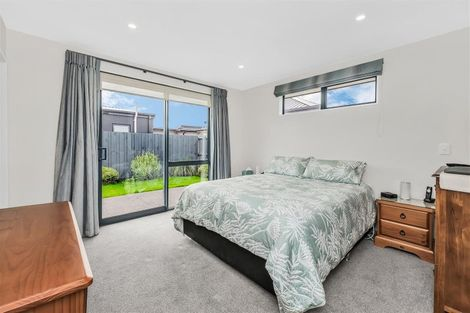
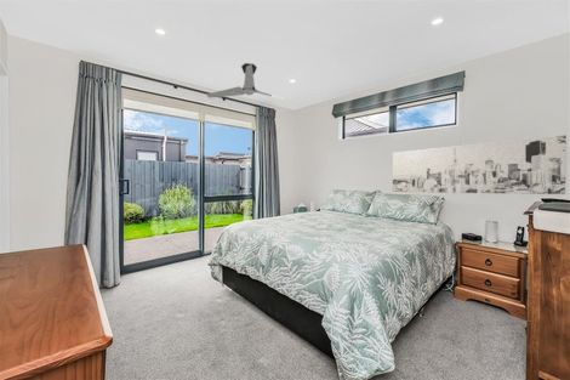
+ ceiling fan (249, 75)
+ wall art (462, 169)
